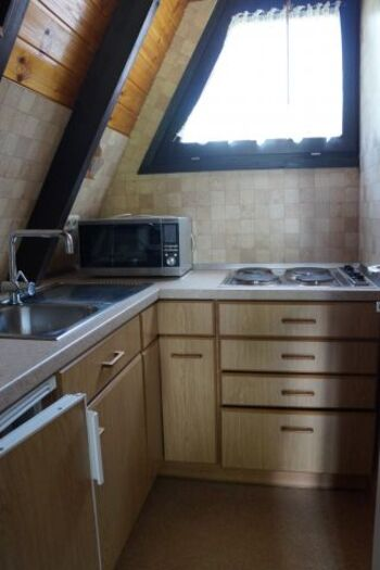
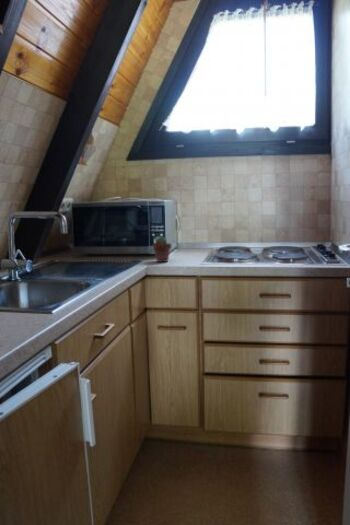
+ potted succulent (162, 248)
